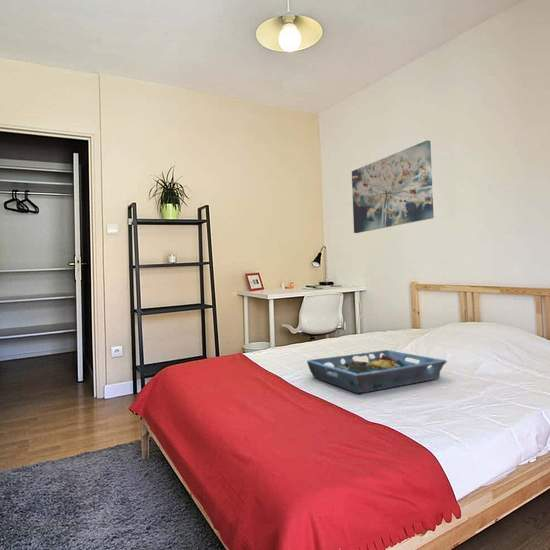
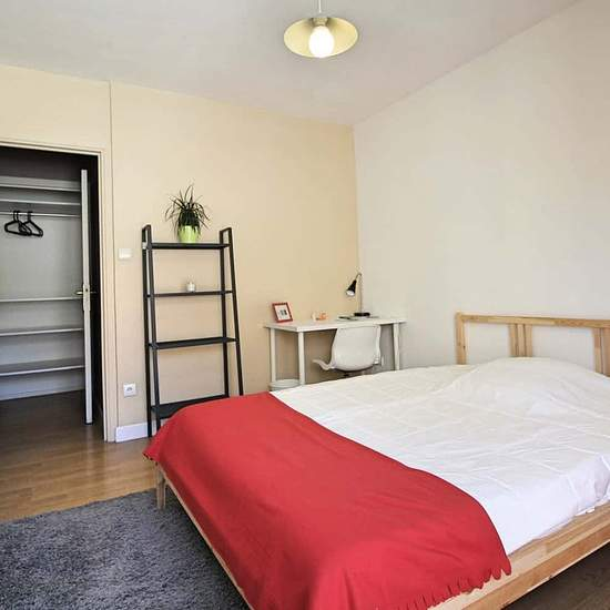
- serving tray (375, 367)
- wall art (387, 192)
